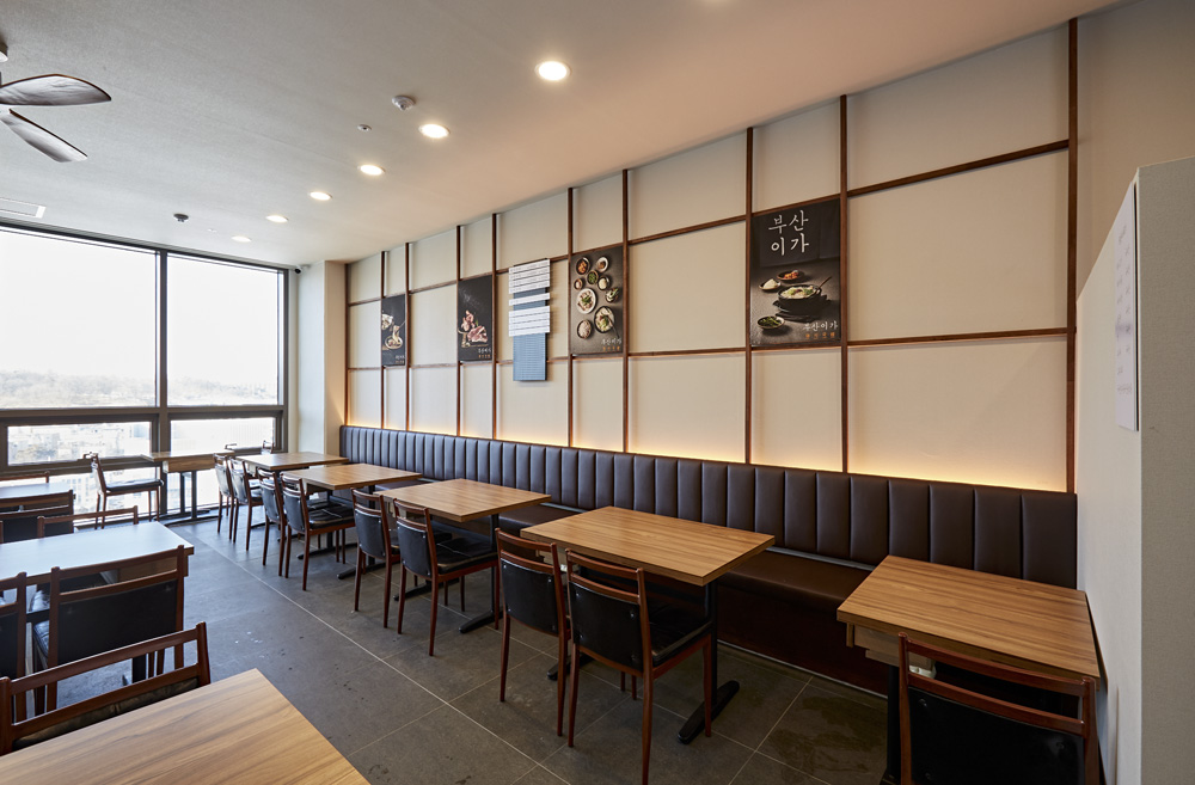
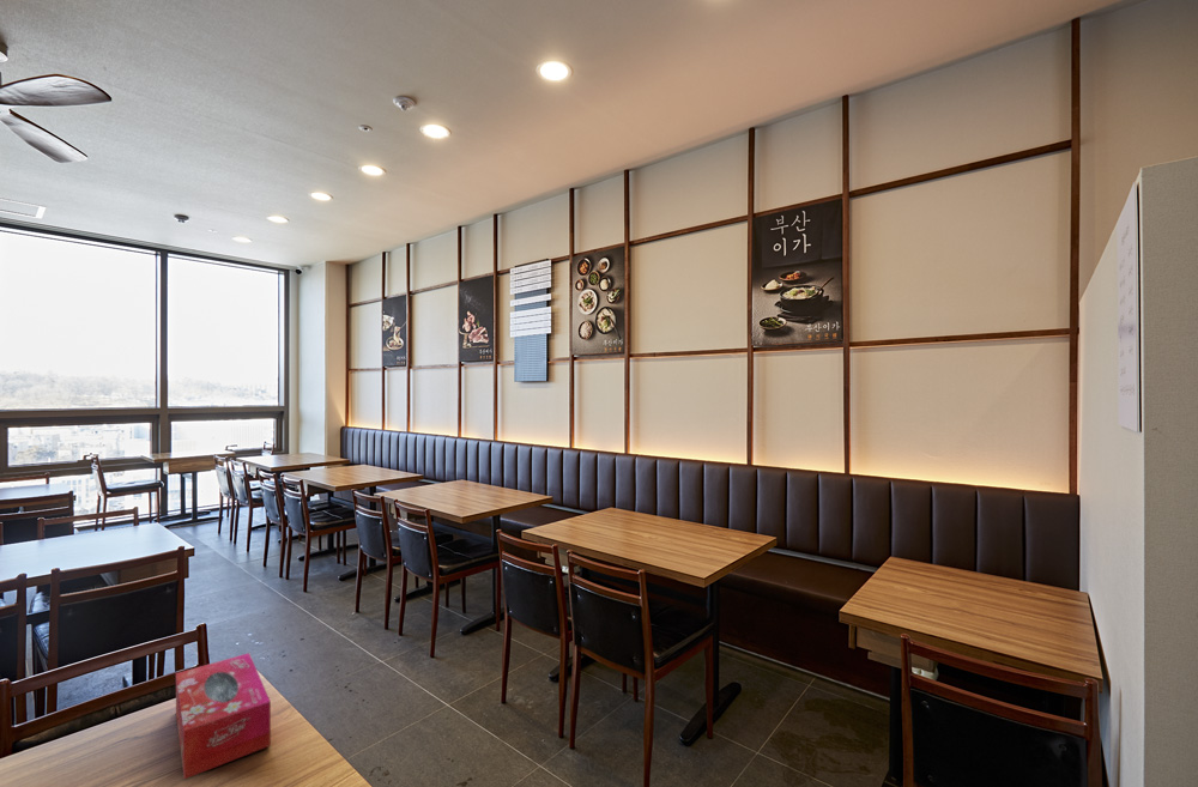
+ tissue box (220, 707)
